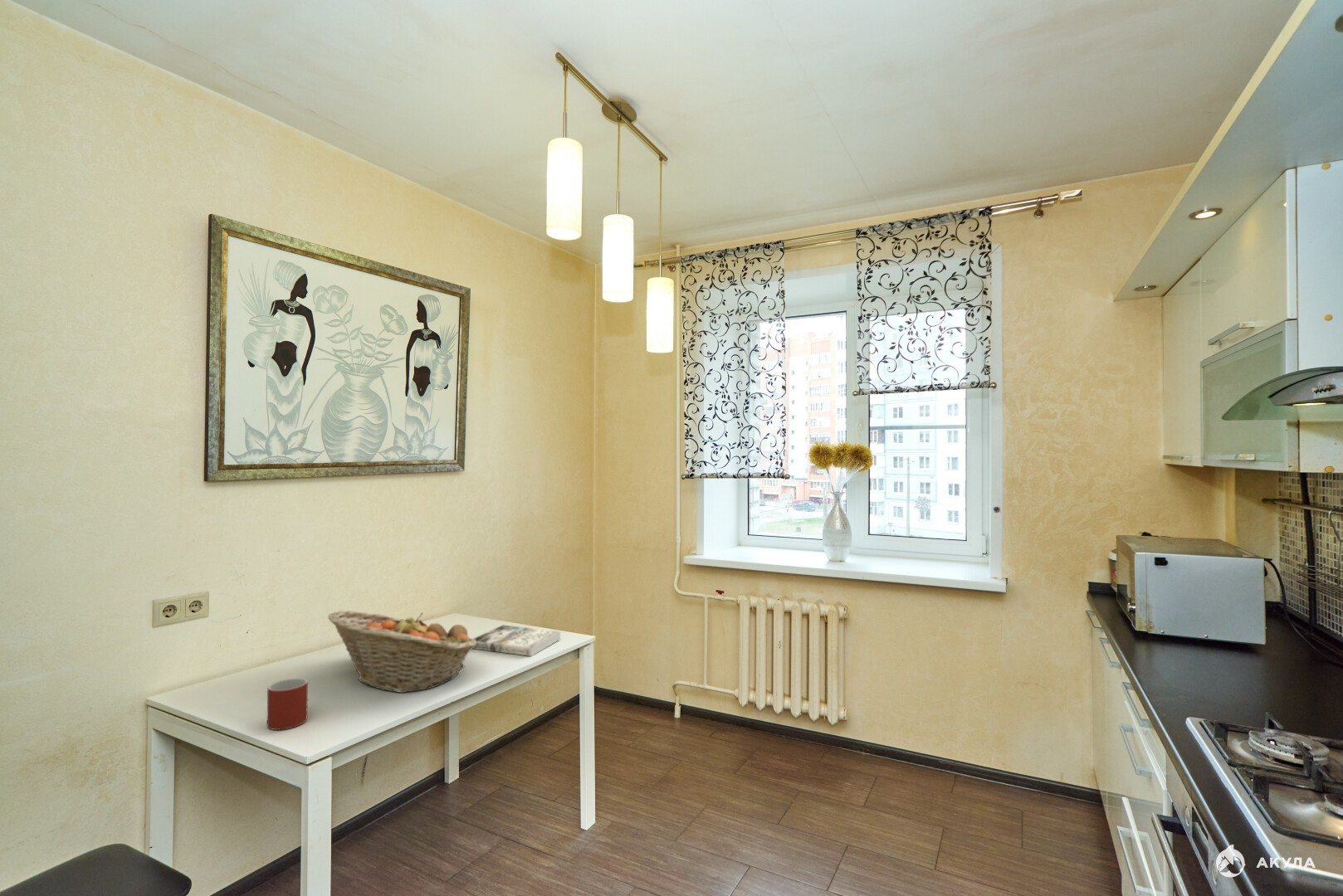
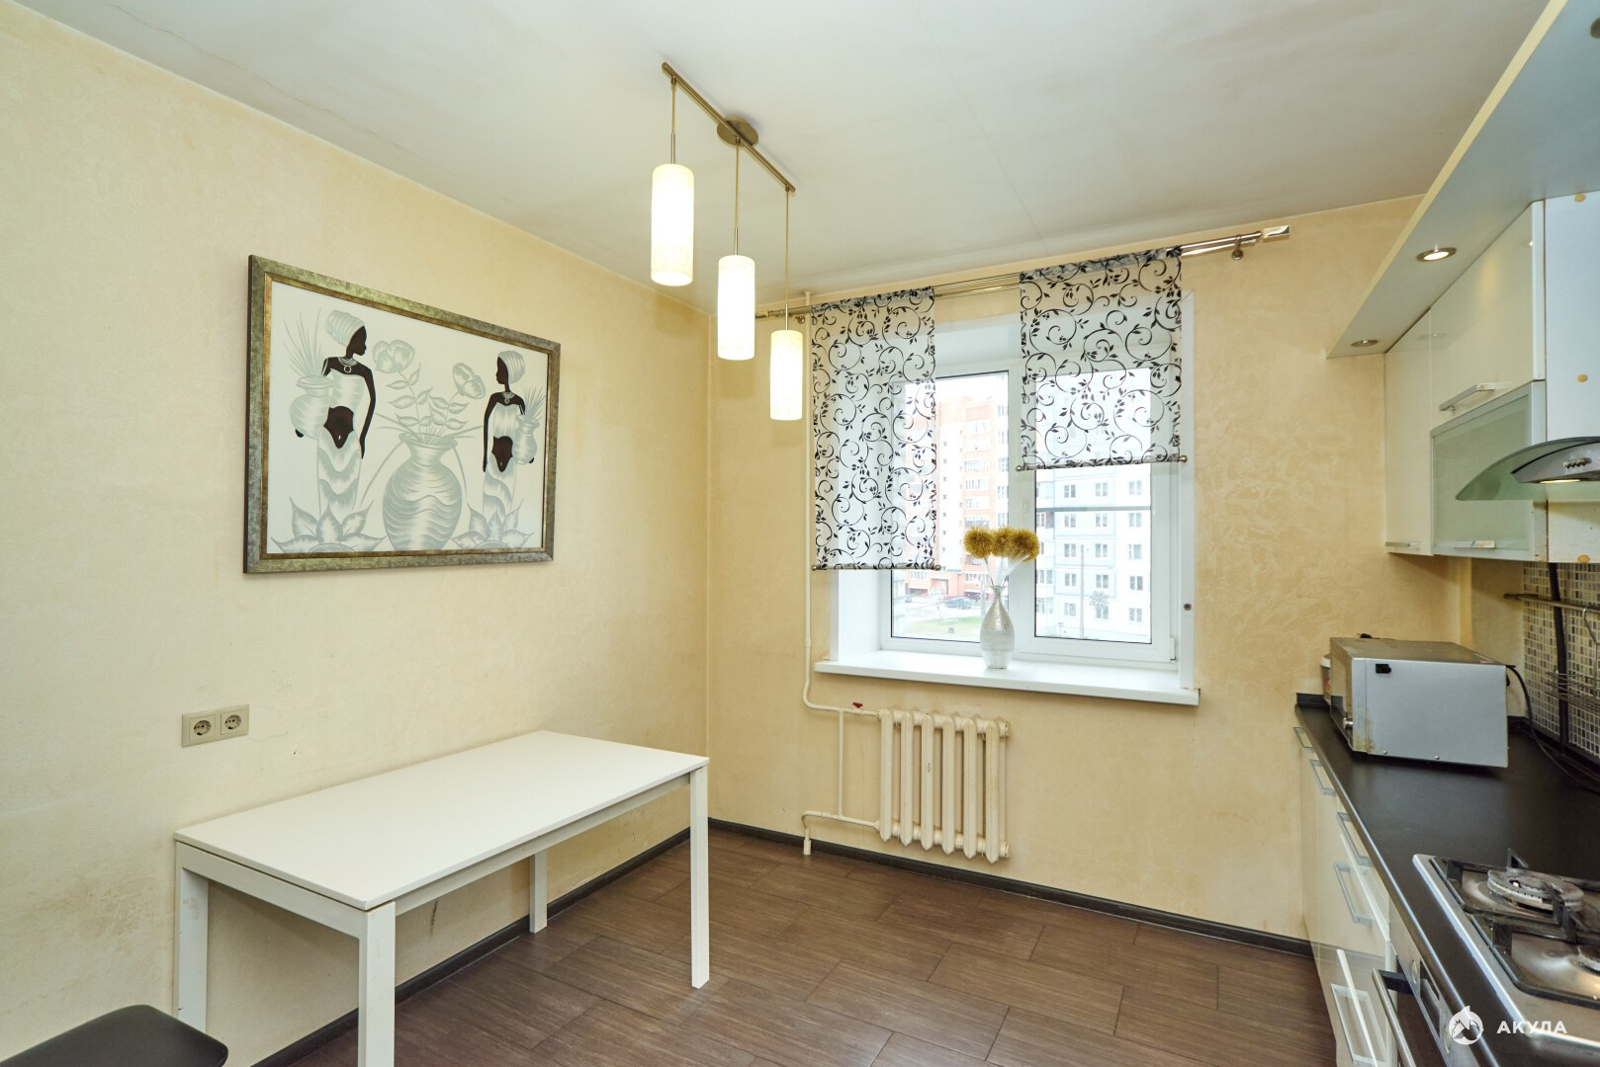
- fruit basket (403, 641)
- mug (290, 700)
- book (515, 640)
